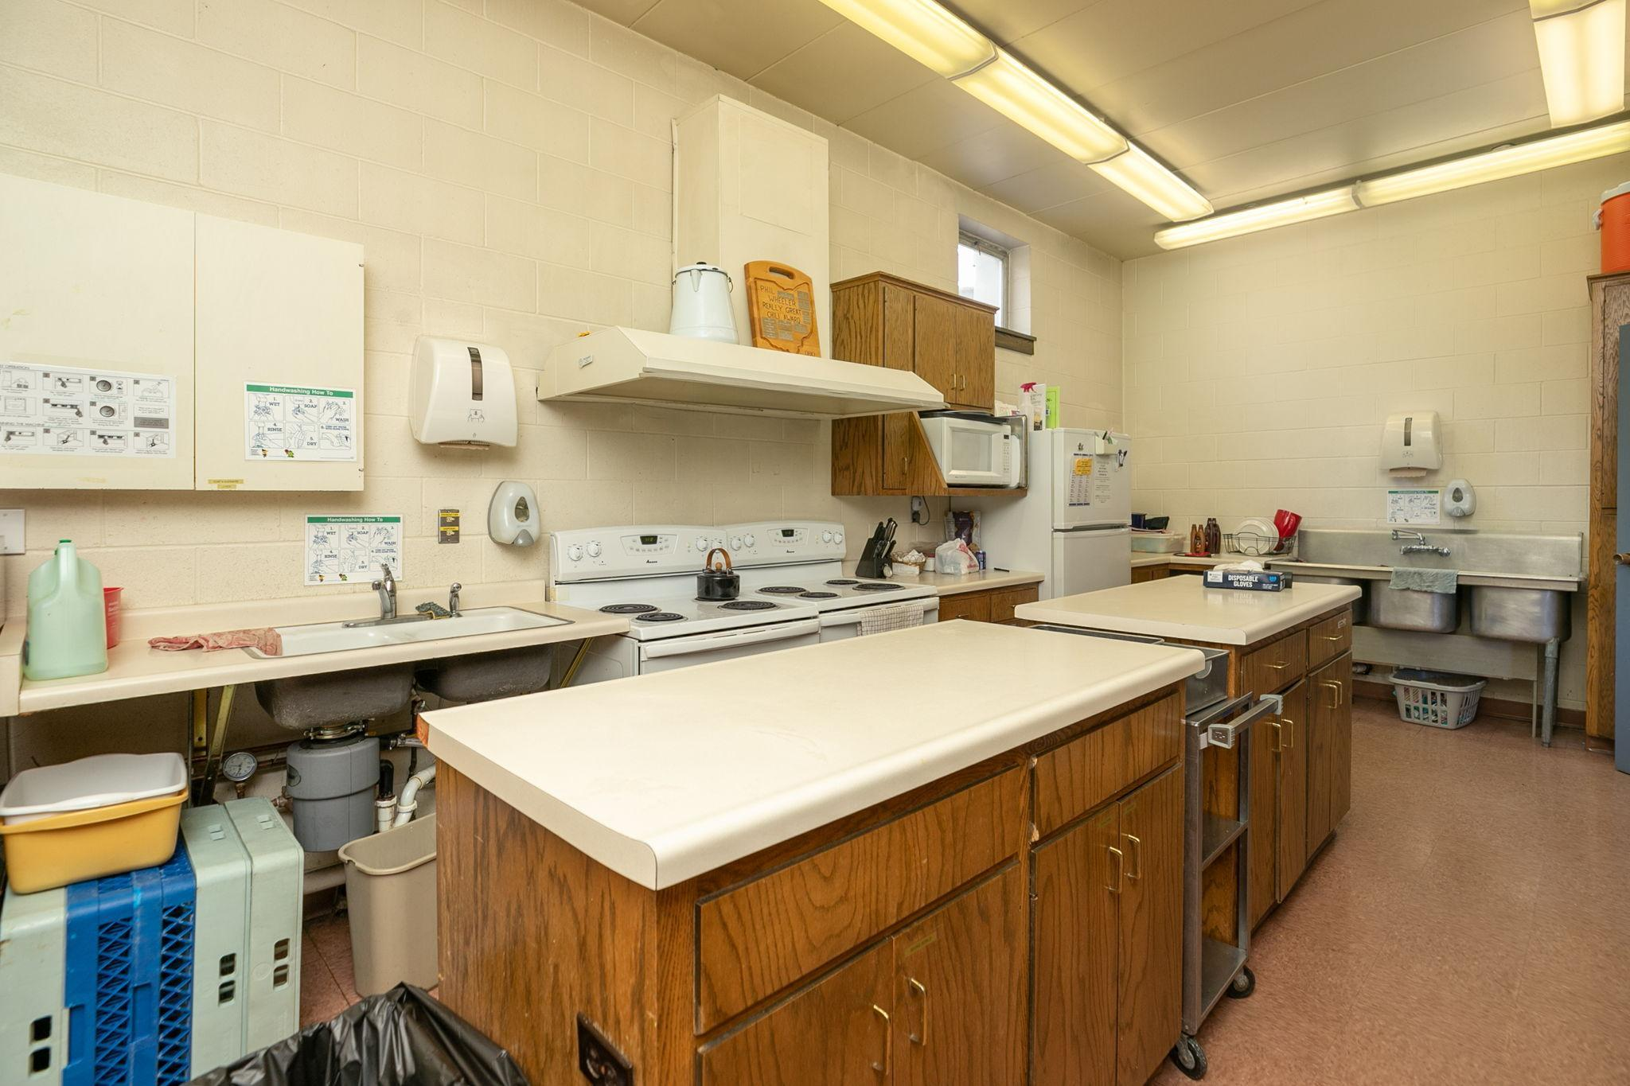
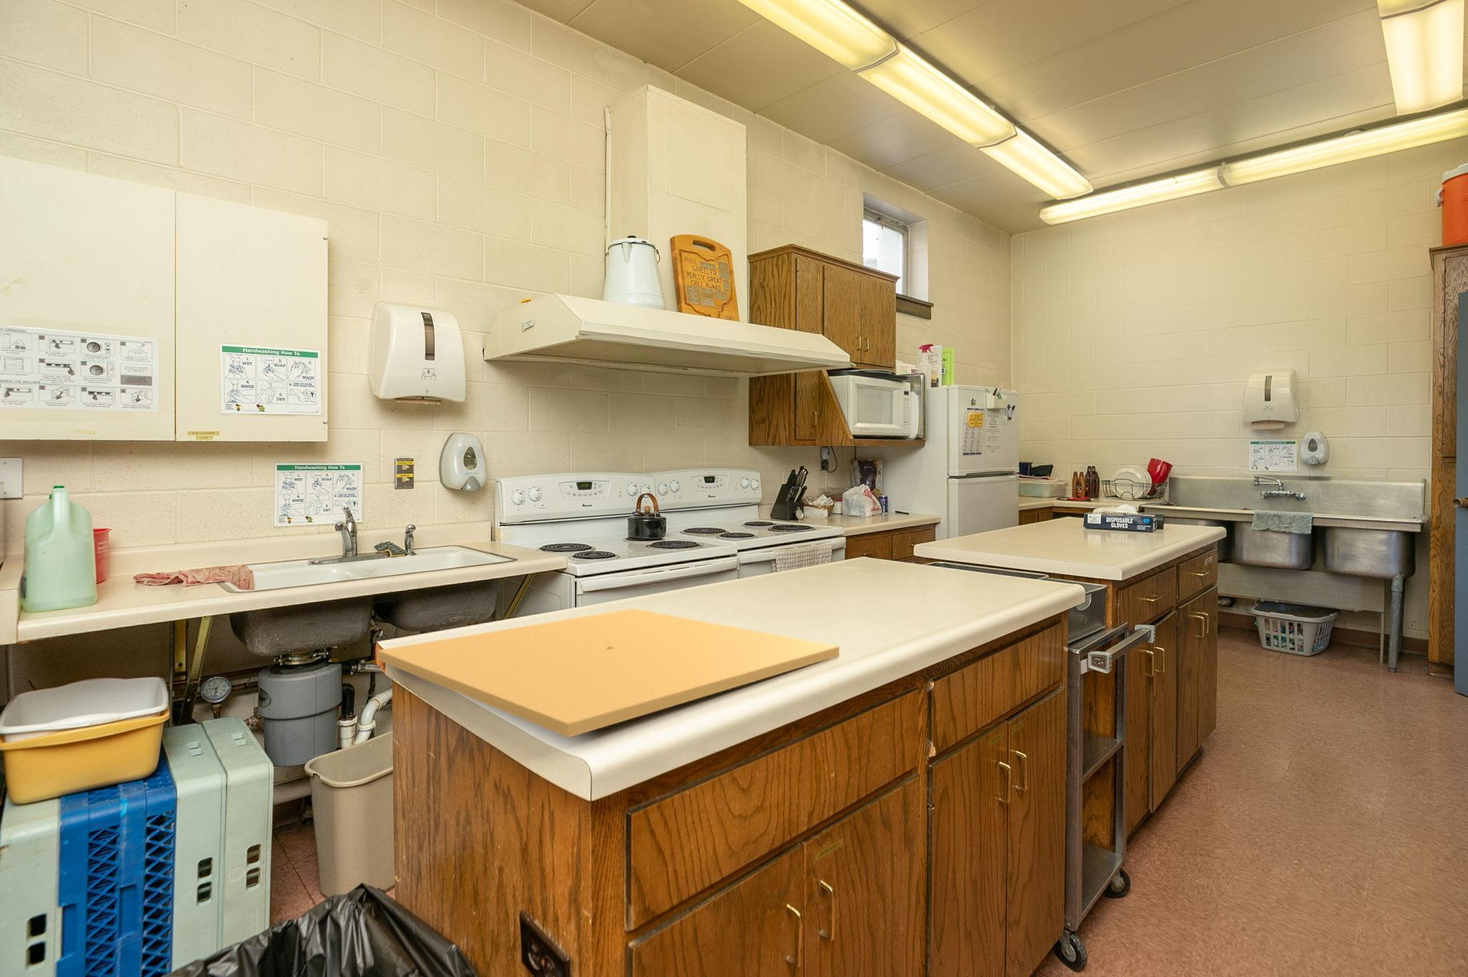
+ cutting board (611, 652)
